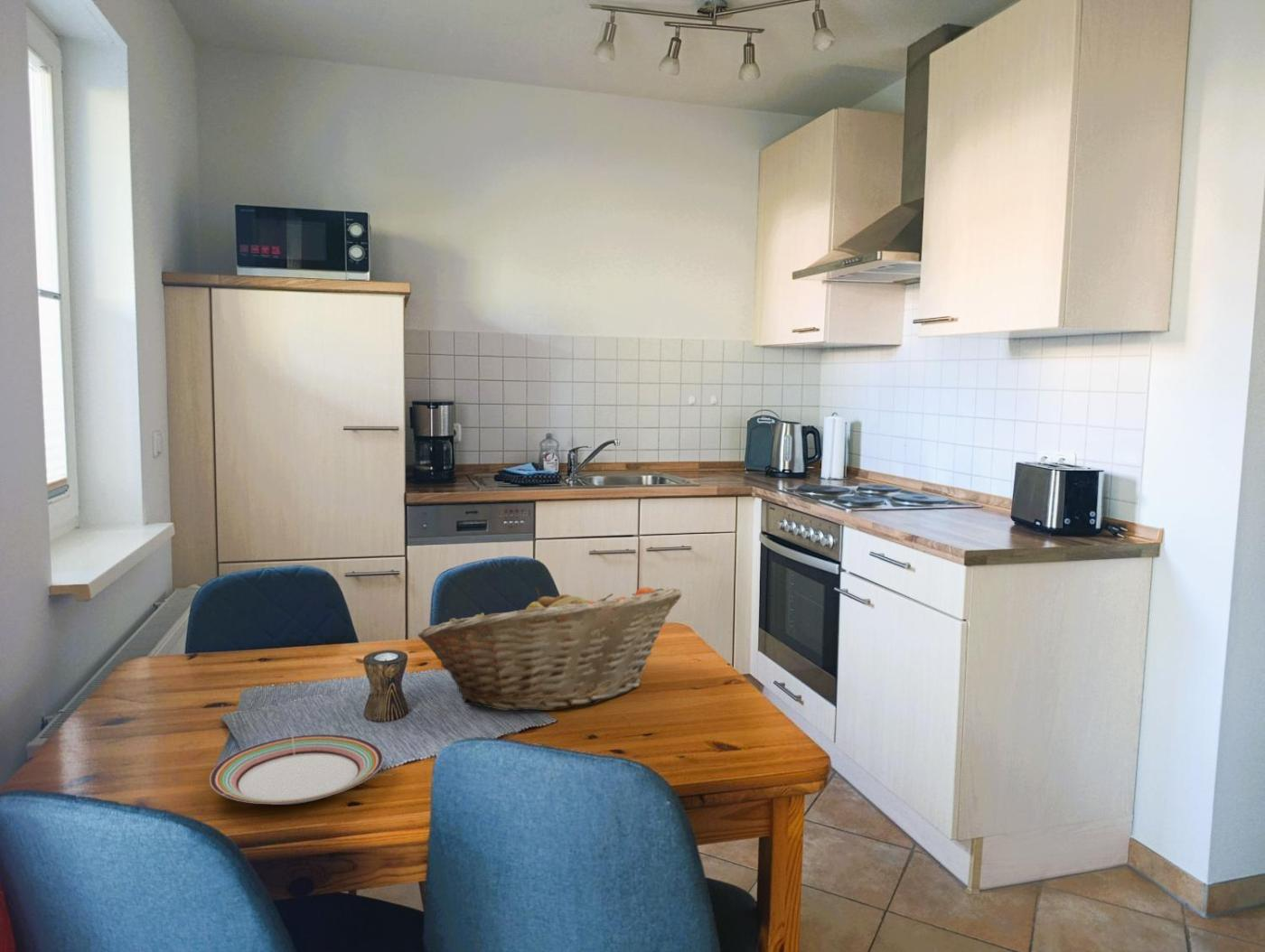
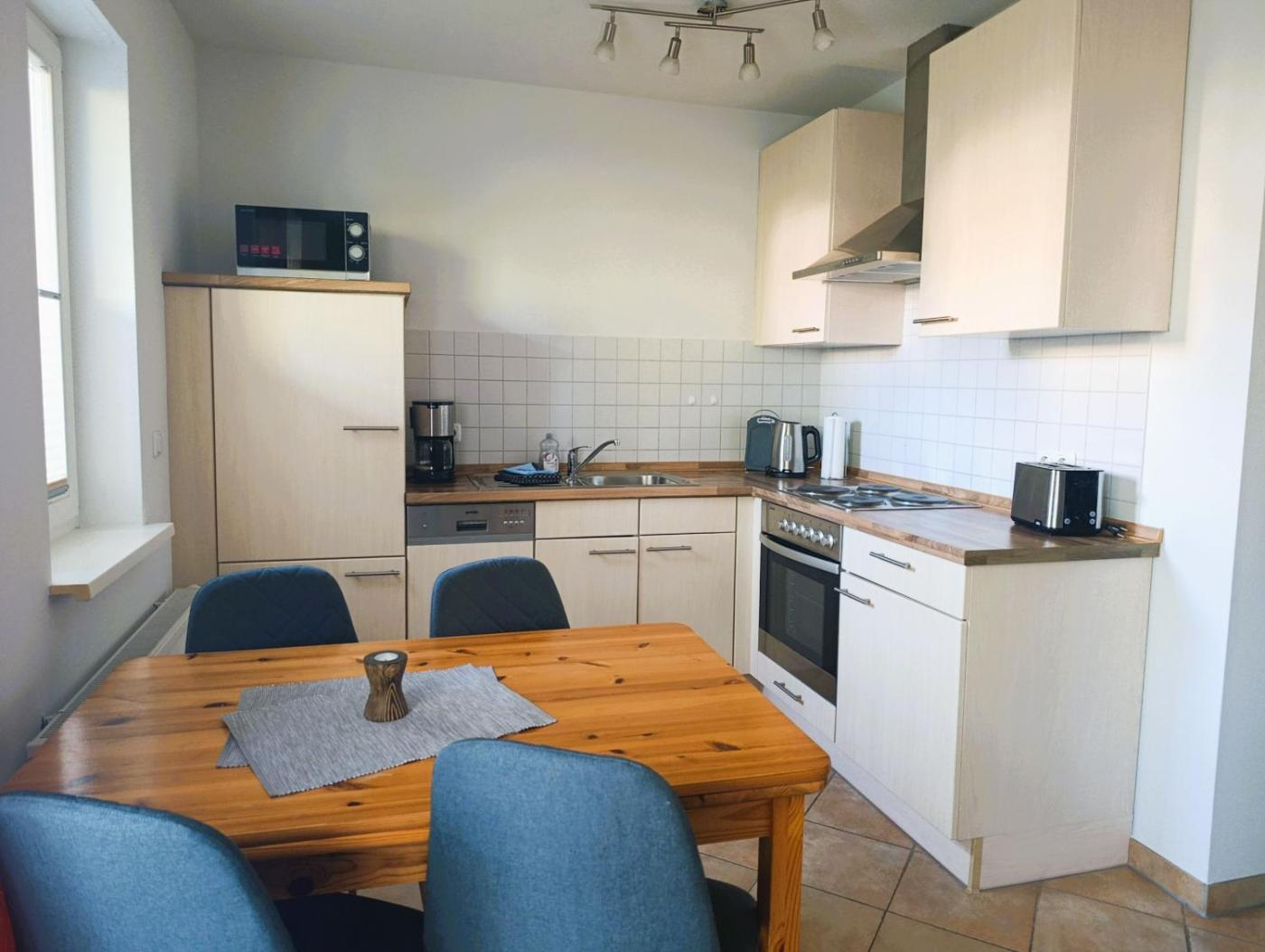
- plate (299, 772)
- fruit basket (555, 634)
